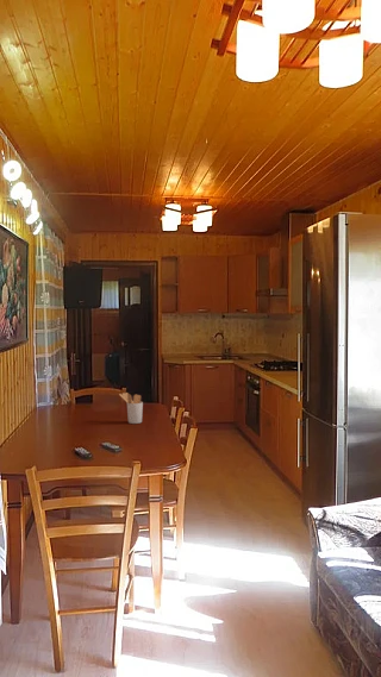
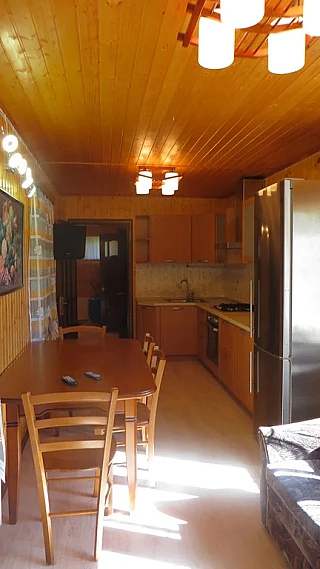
- utensil holder (131, 407)
